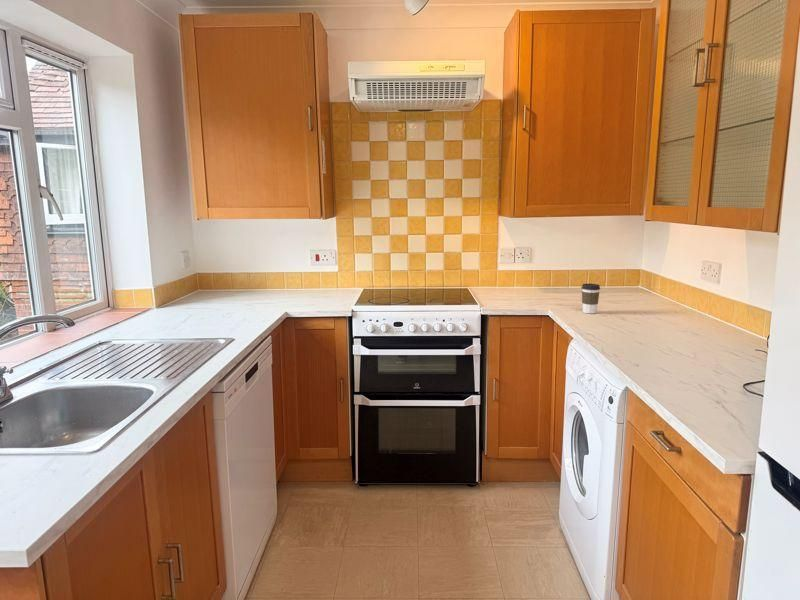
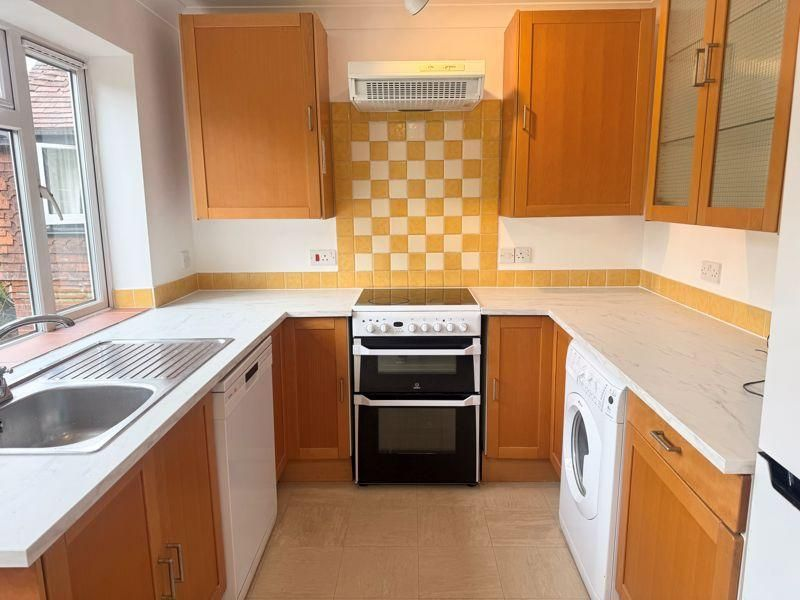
- coffee cup (590, 298)
